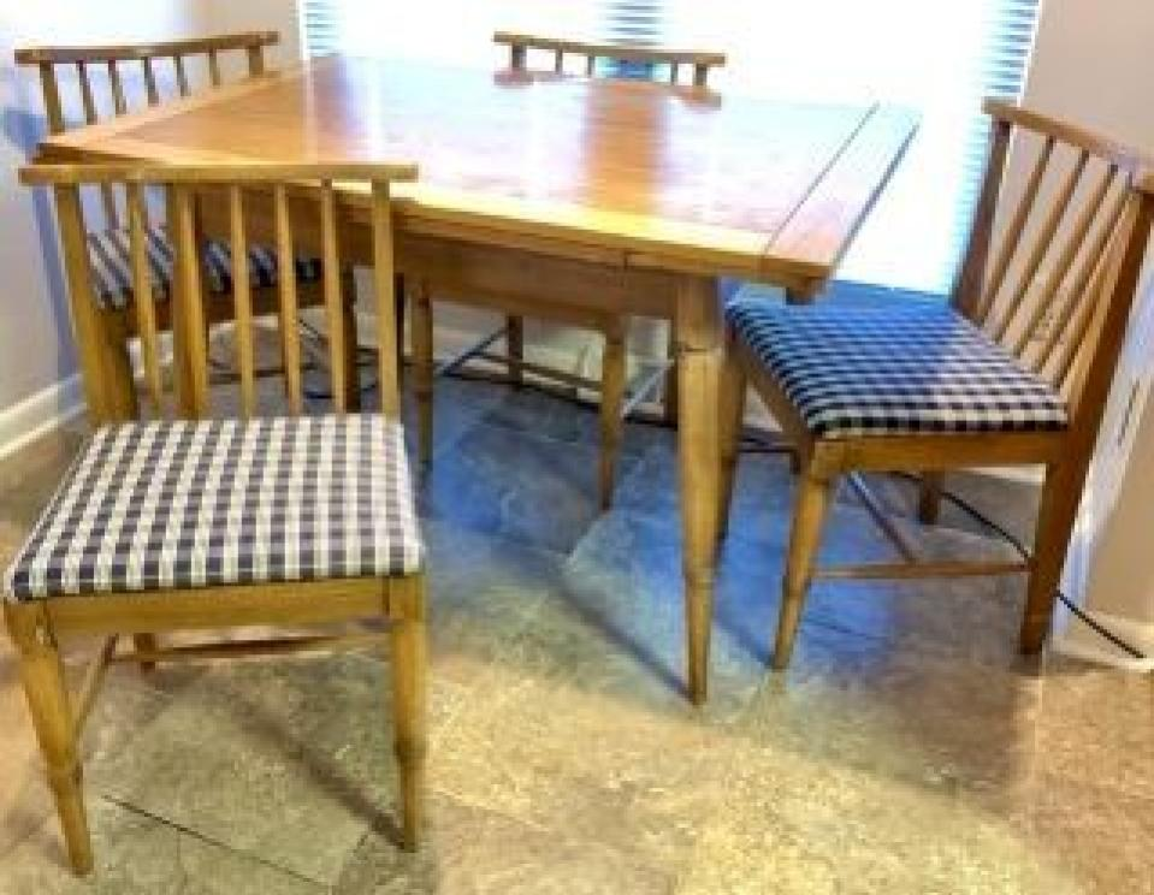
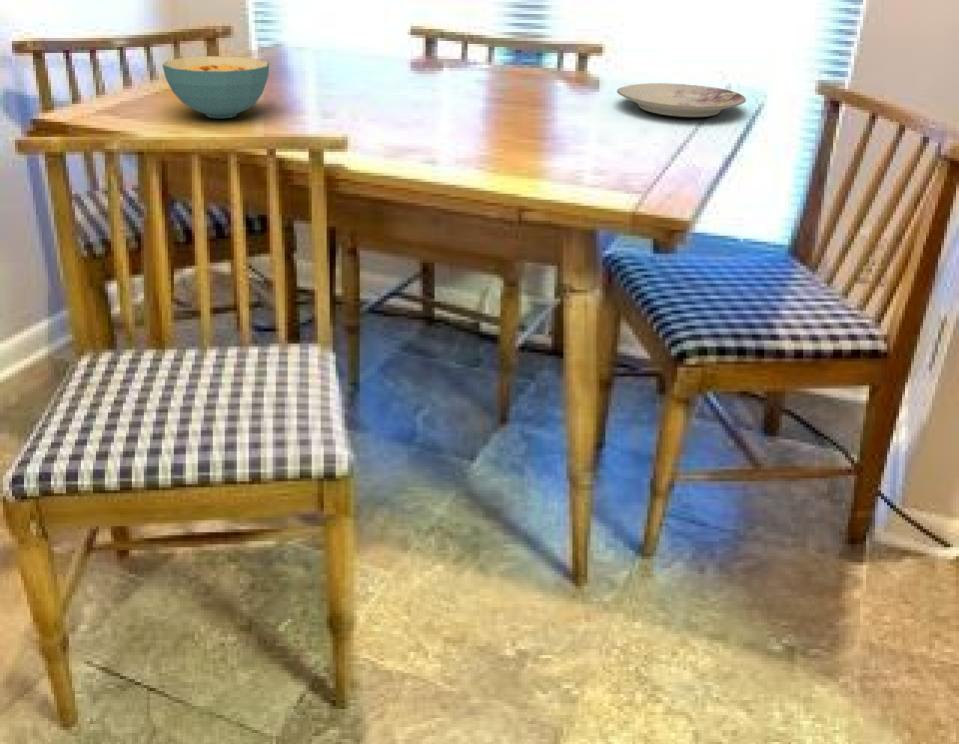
+ cereal bowl (219, 89)
+ plate (679, 101)
